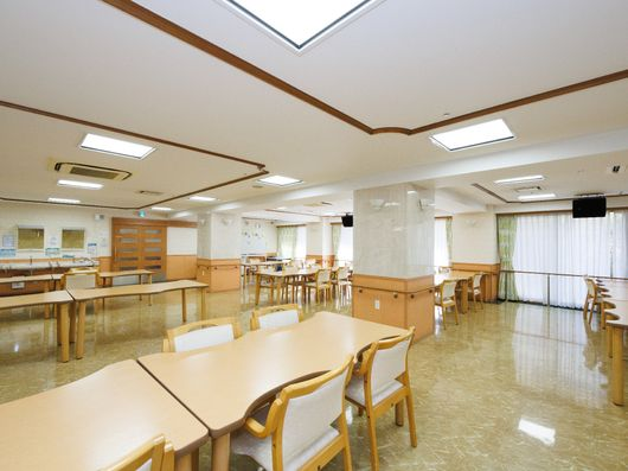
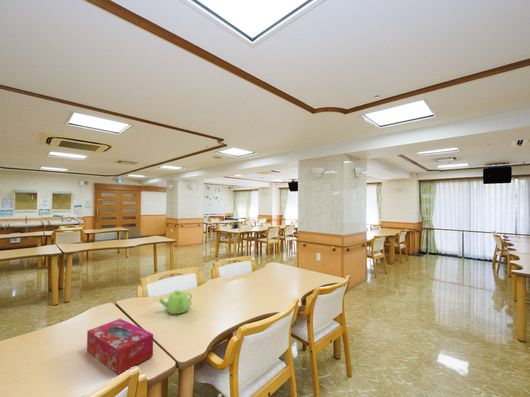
+ tissue box (119, 343)
+ teapot (177, 300)
